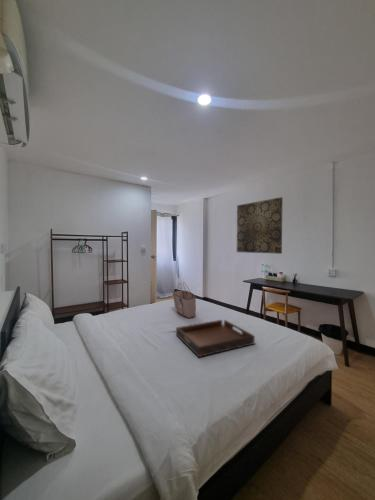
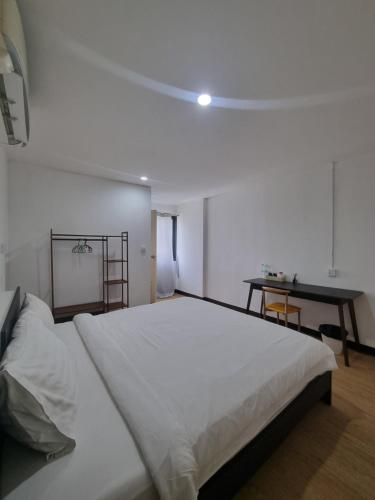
- wall art (257, 227)
- tote bag (184, 298)
- serving tray (213, 335)
